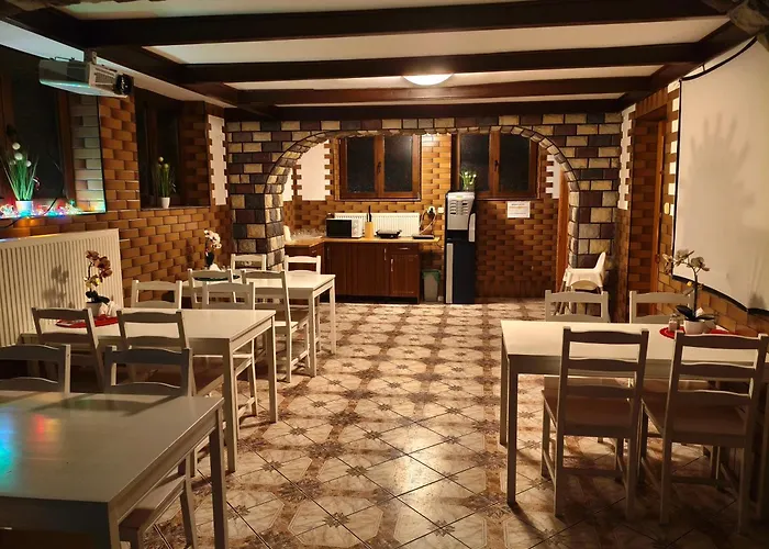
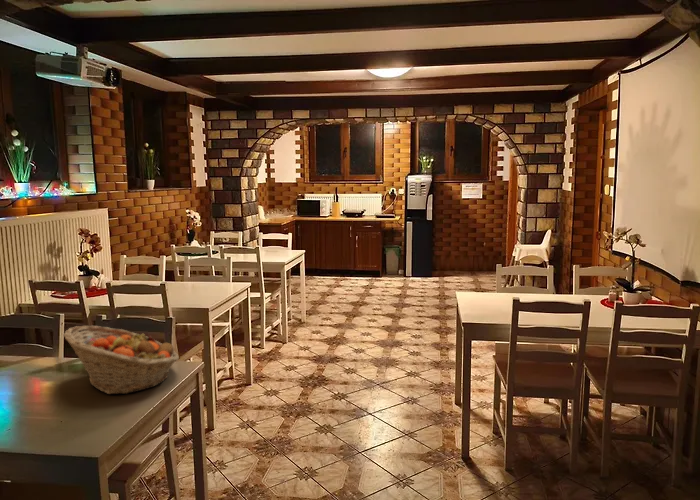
+ fruit basket (122, 353)
